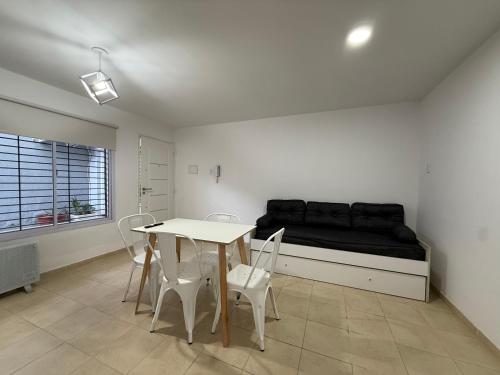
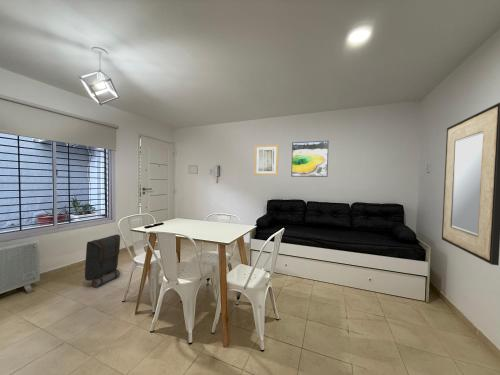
+ home mirror (468, 184)
+ wall art (266, 160)
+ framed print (309, 159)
+ shoulder bag (104, 259)
